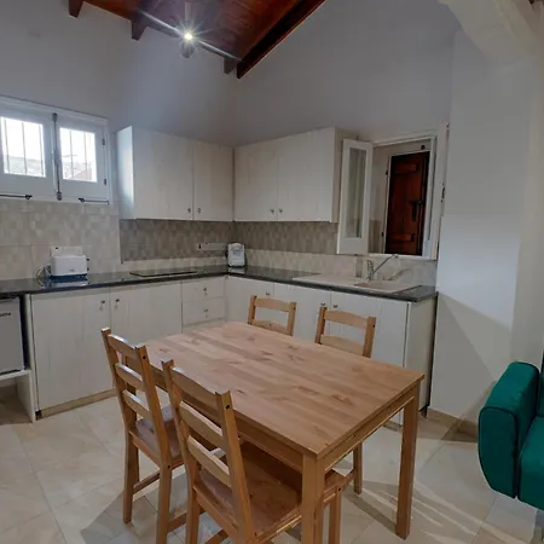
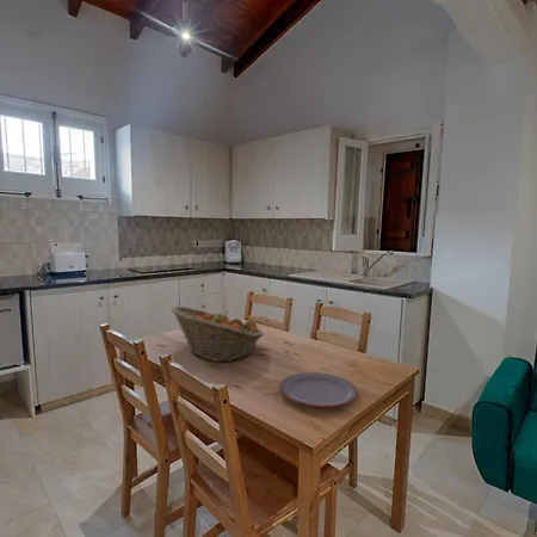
+ plate (317, 390)
+ fruit basket (216, 328)
